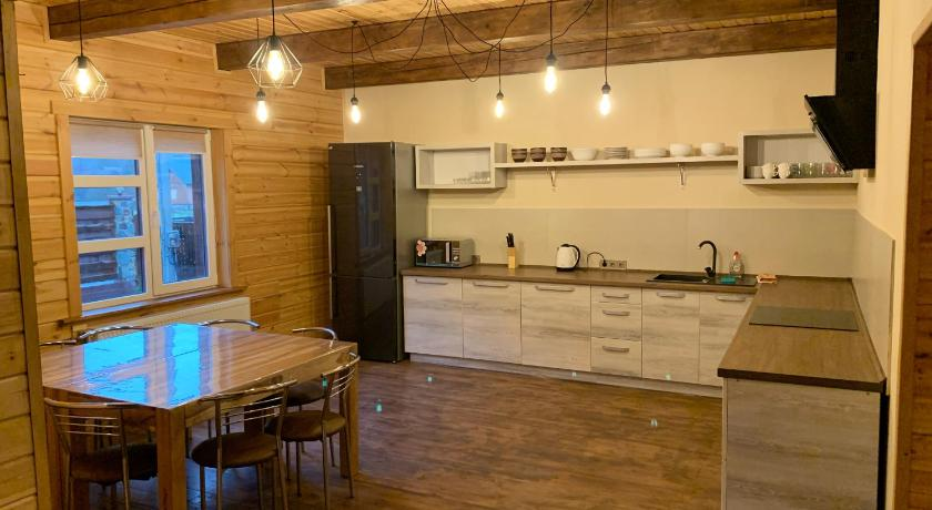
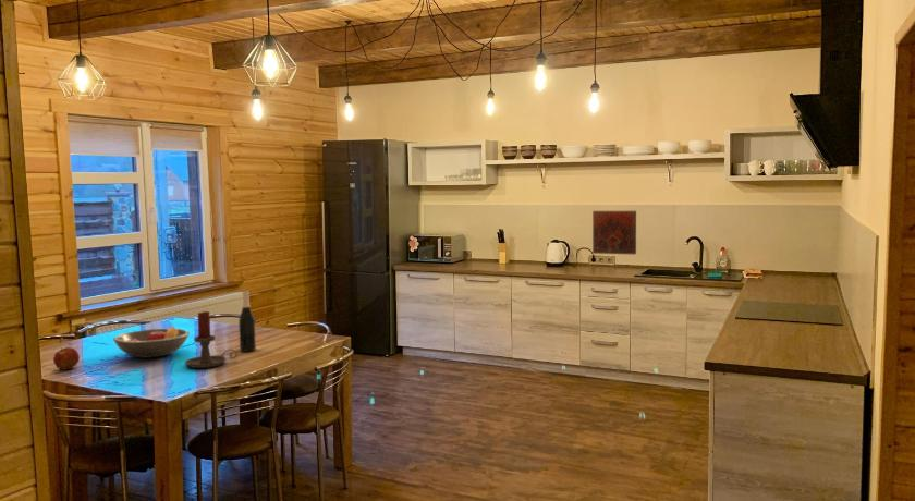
+ decorative tile (613, 232)
+ fruit bowl (151, 342)
+ apple (65, 357)
+ wine bottle (246, 319)
+ candle holder (210, 337)
